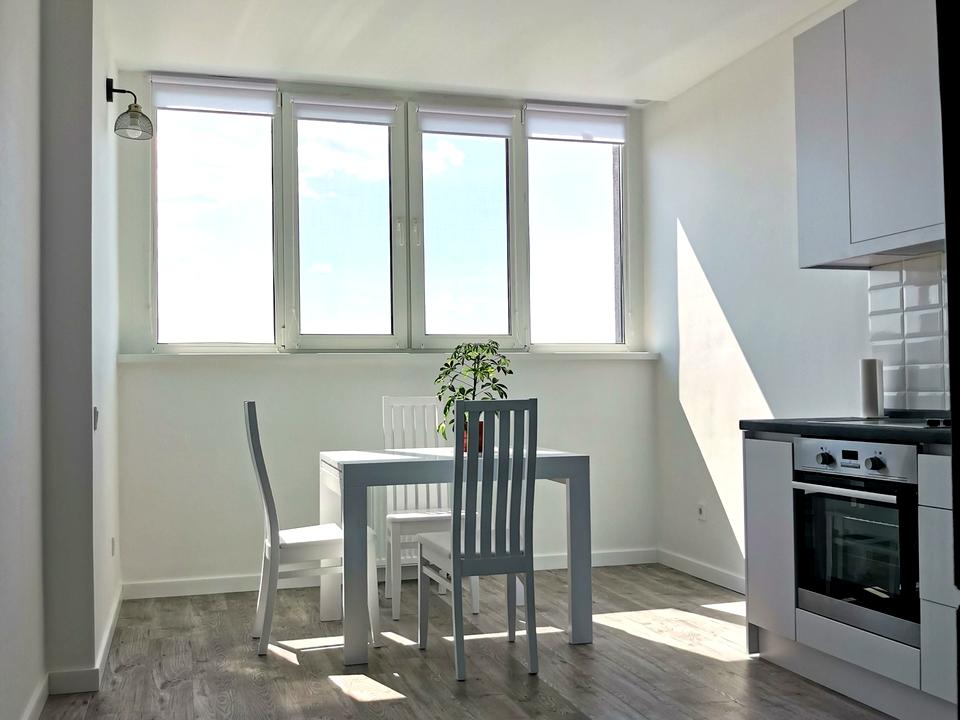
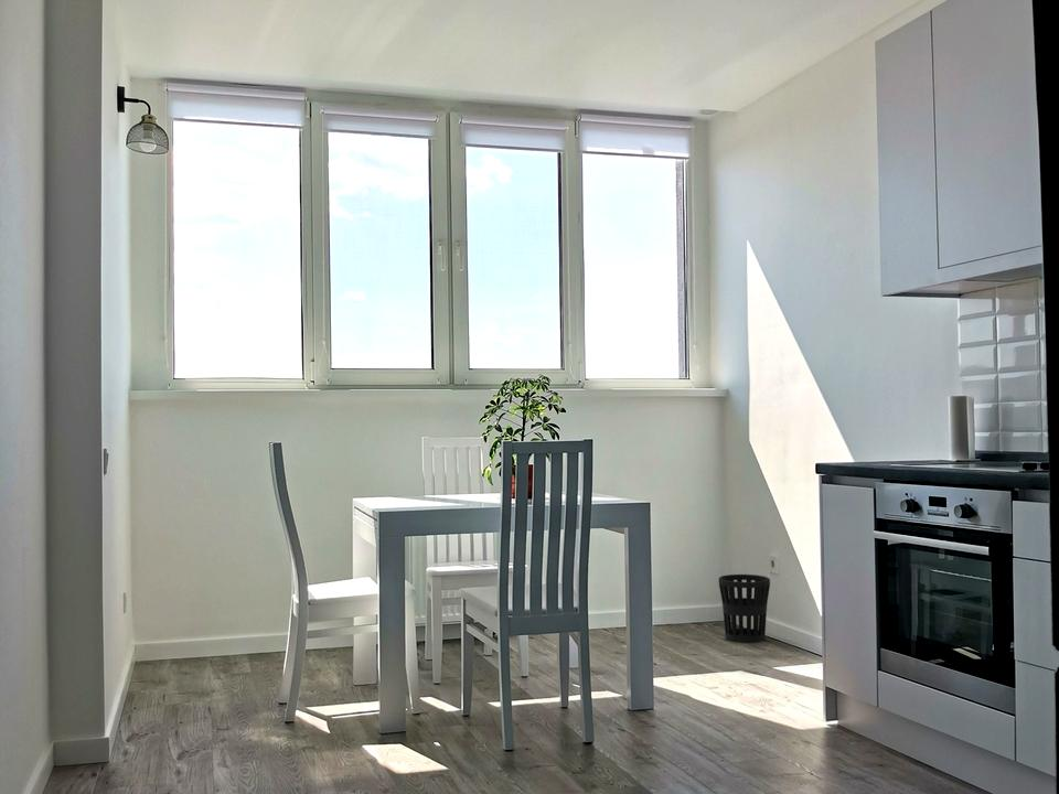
+ wastebasket (745, 608)
